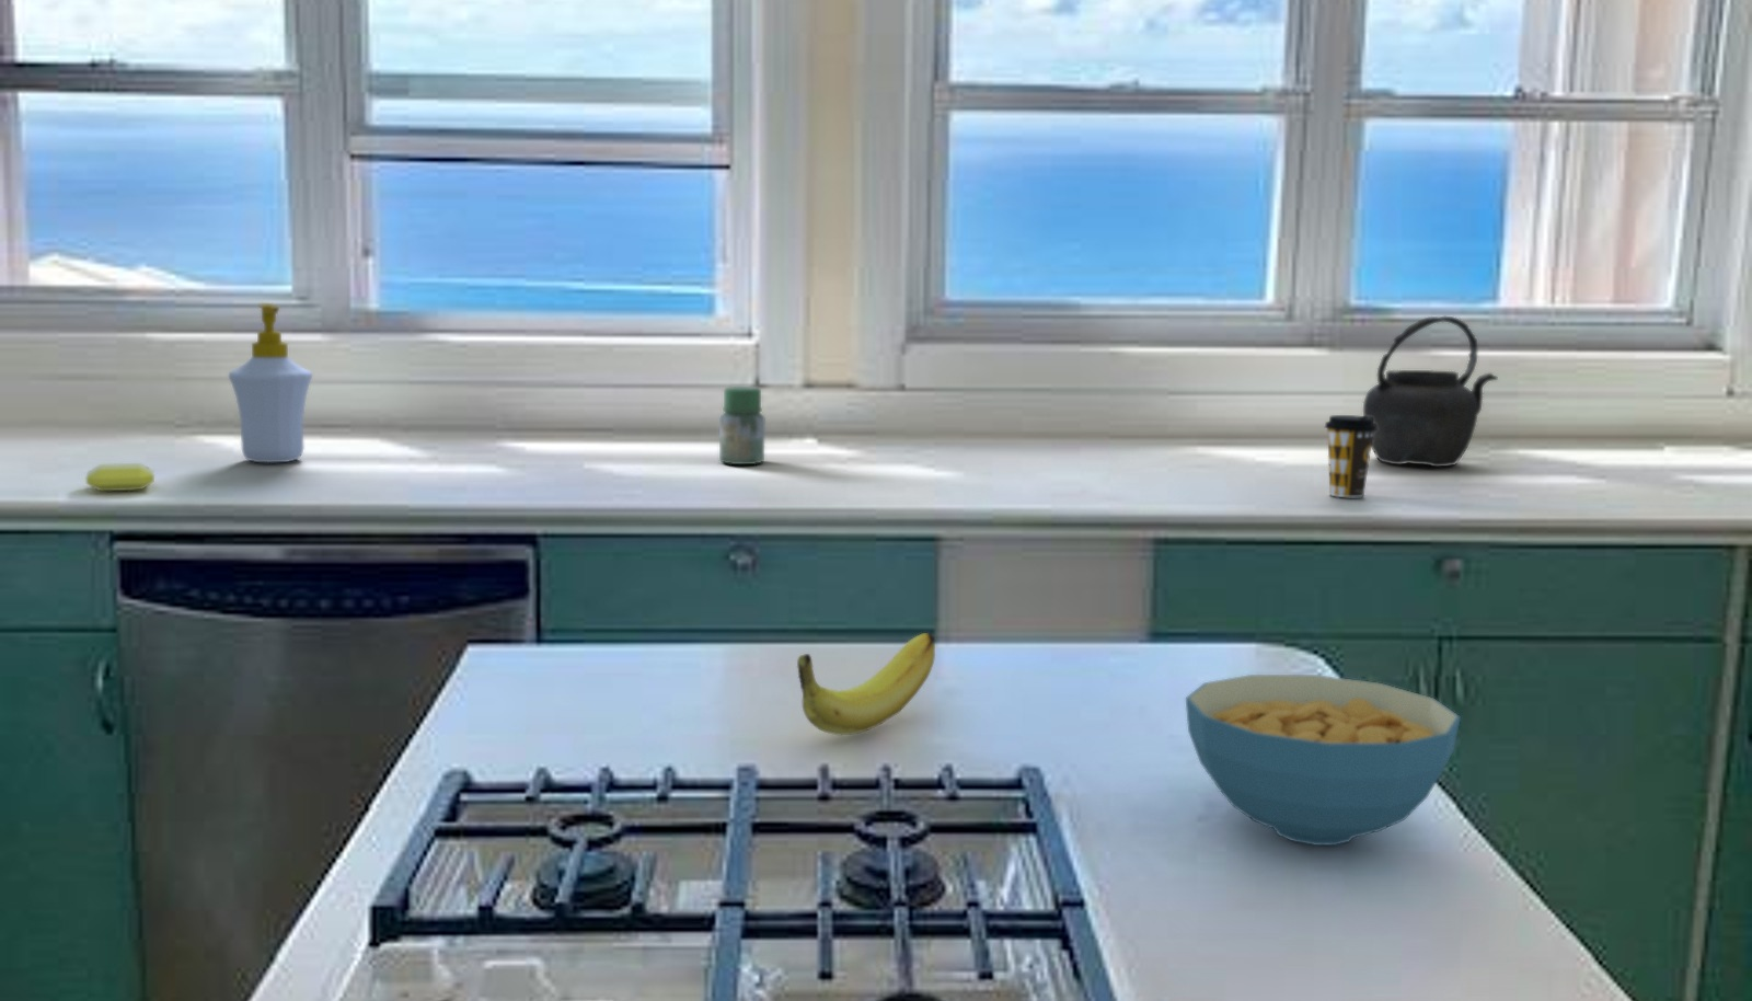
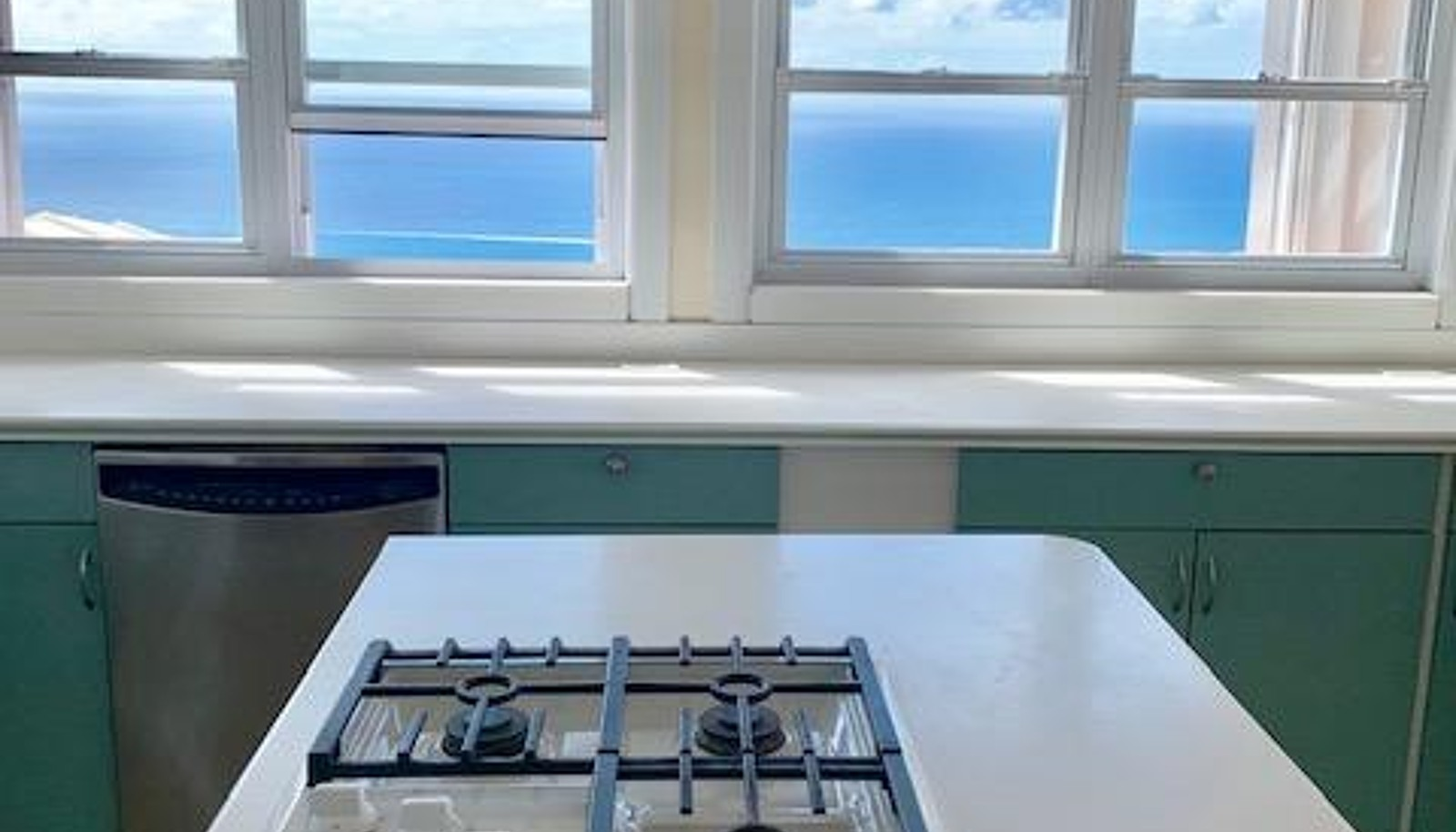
- jar (741, 425)
- soap bottle (271, 383)
- banana (866, 682)
- kettle (1437, 389)
- soap bar (120, 476)
- coffee cup (1348, 456)
- cereal bowl (1318, 769)
